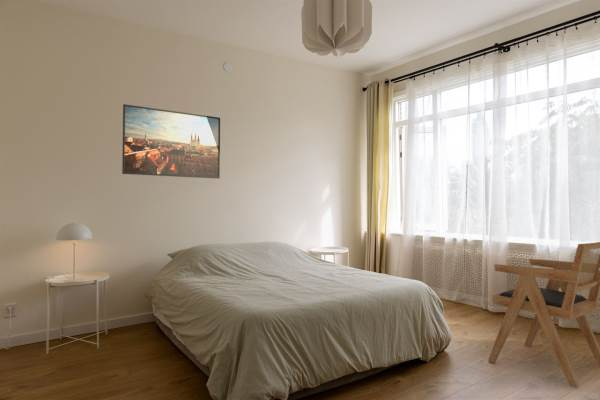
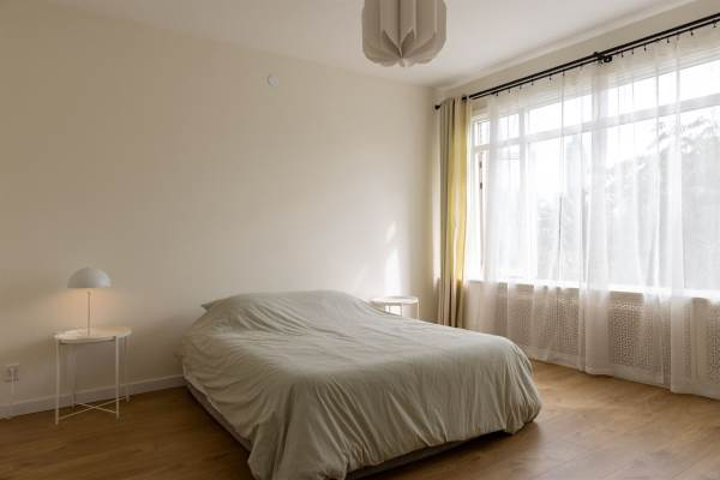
- armchair (550, 302)
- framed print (174, 143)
